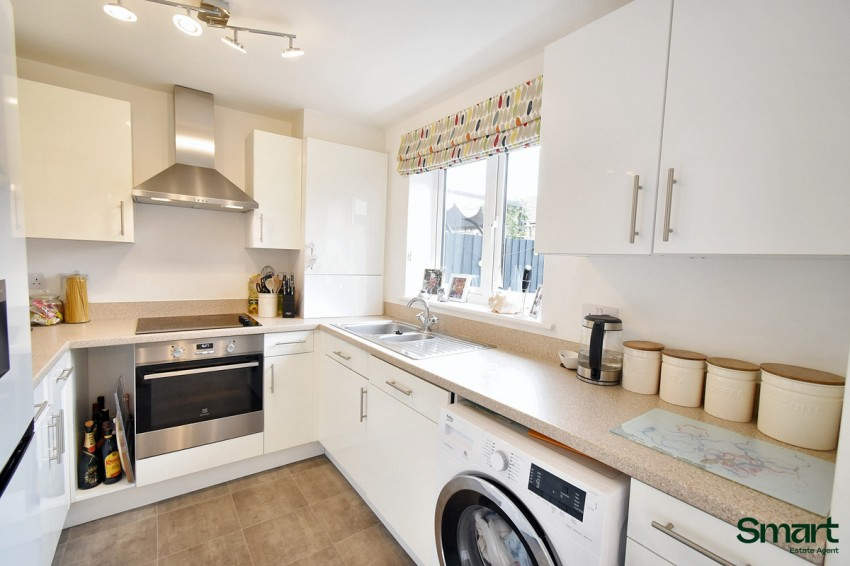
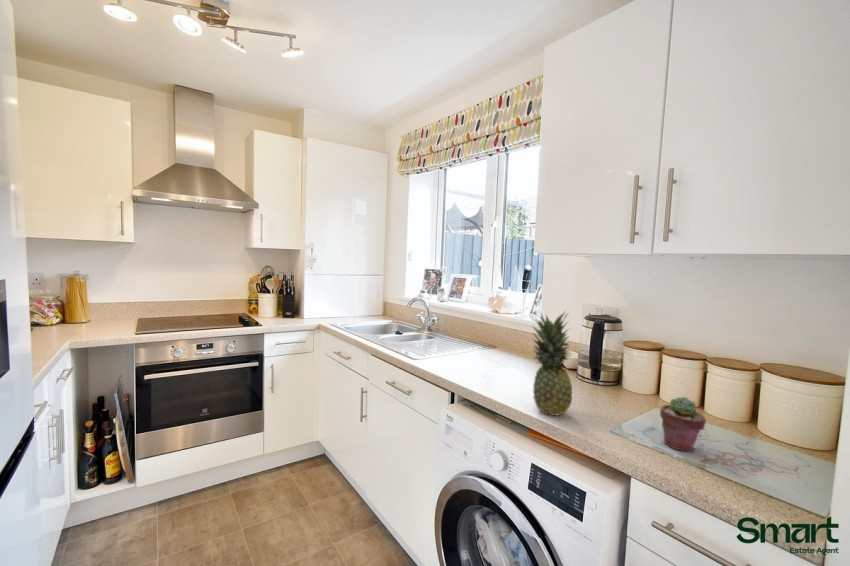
+ fruit (550, 359)
+ potted succulent (681, 421)
